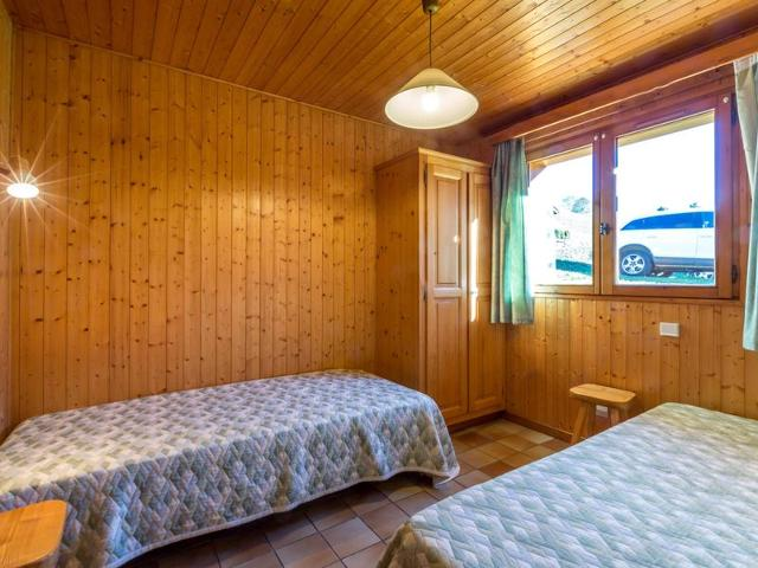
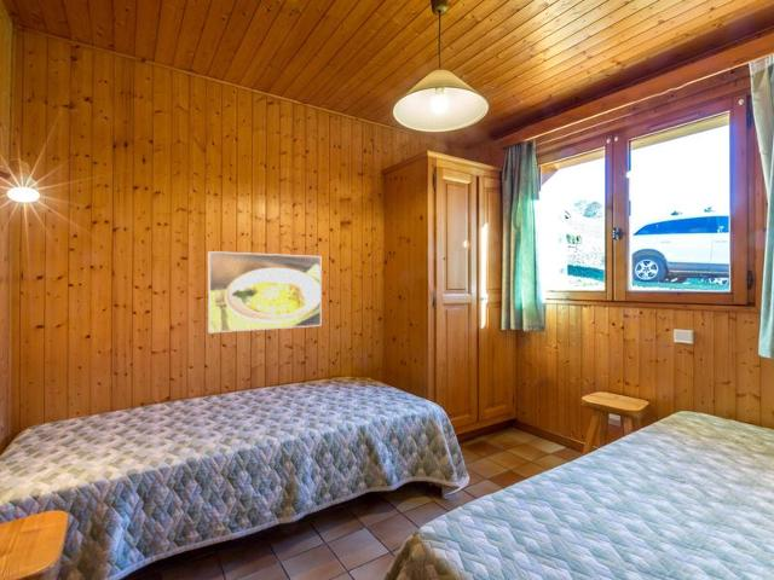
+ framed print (268, 291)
